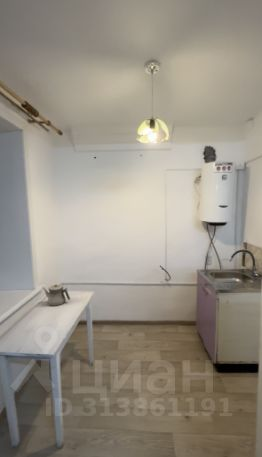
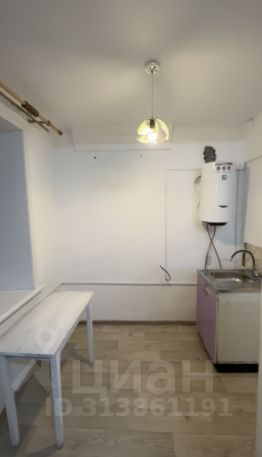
- teapot (55, 293)
